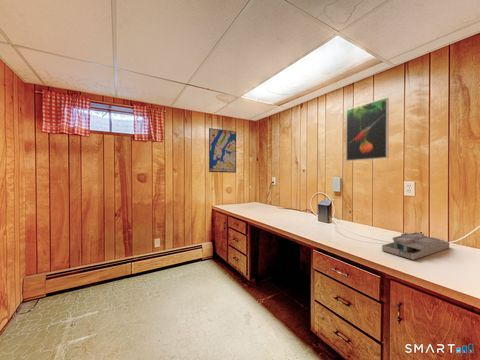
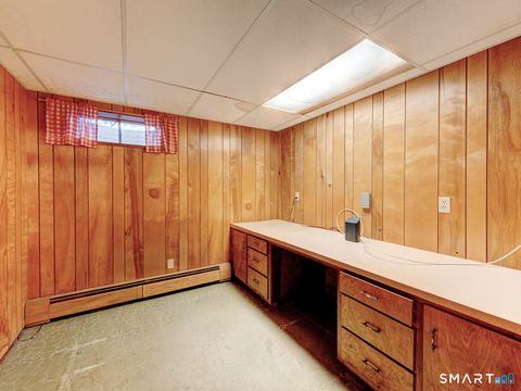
- desk organizer (416, 242)
- wall art (223, 151)
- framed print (365, 132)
